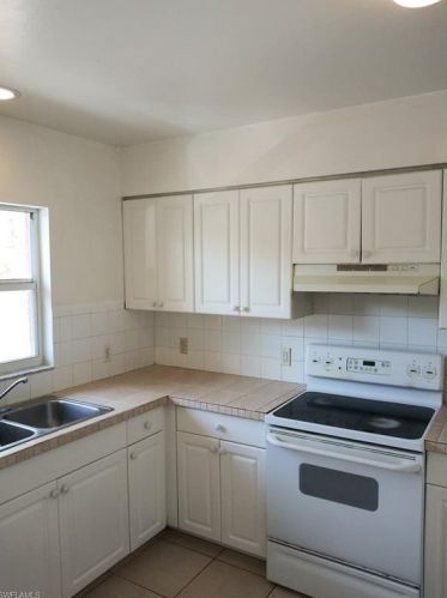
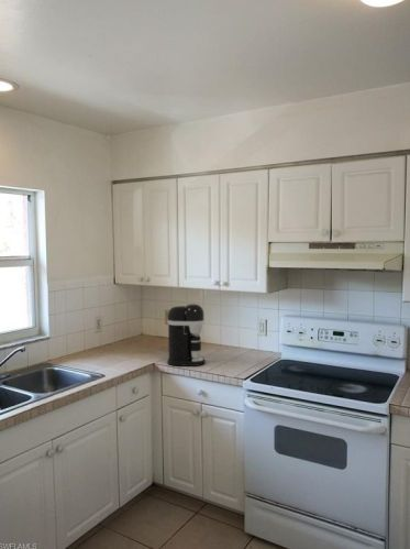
+ coffee maker (186, 333)
